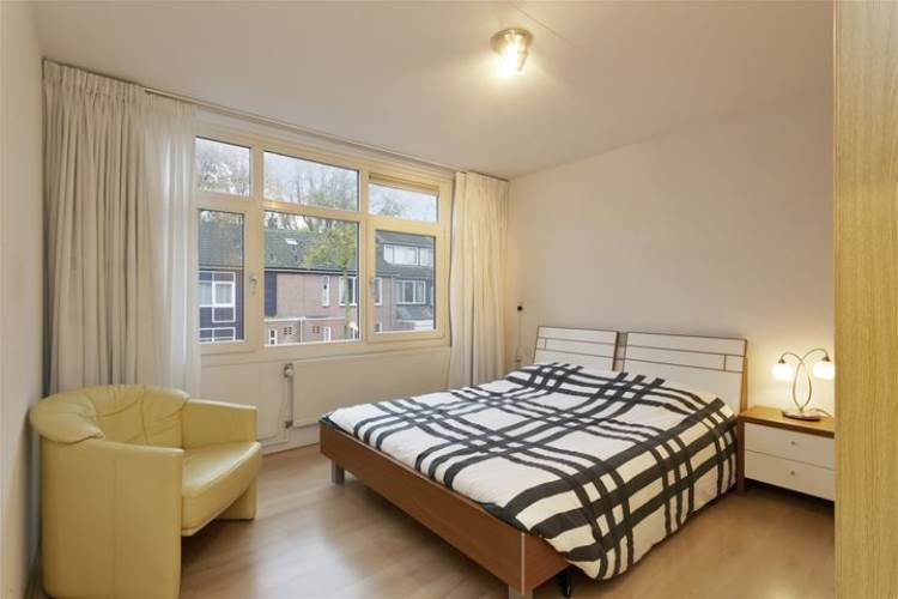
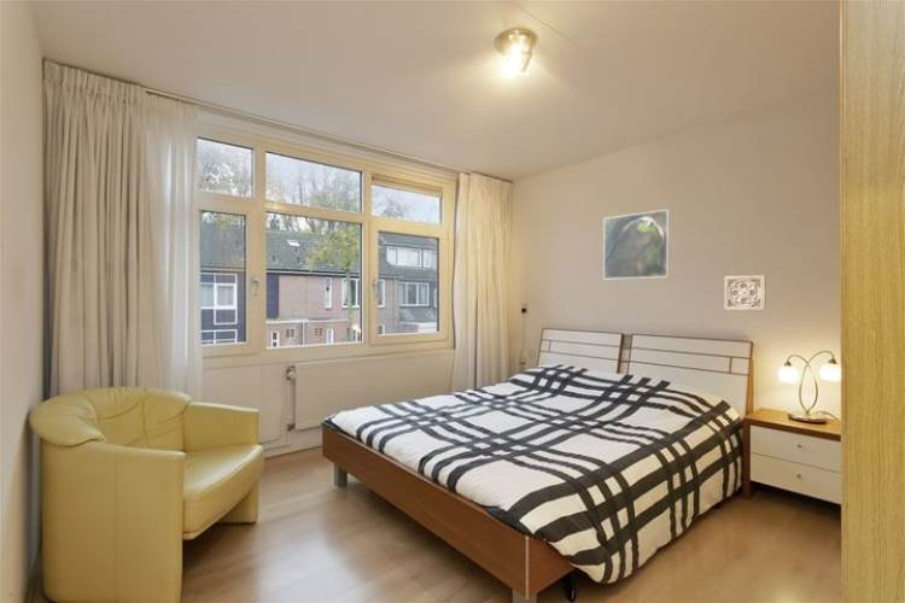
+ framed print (635, 246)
+ wall ornament (743, 293)
